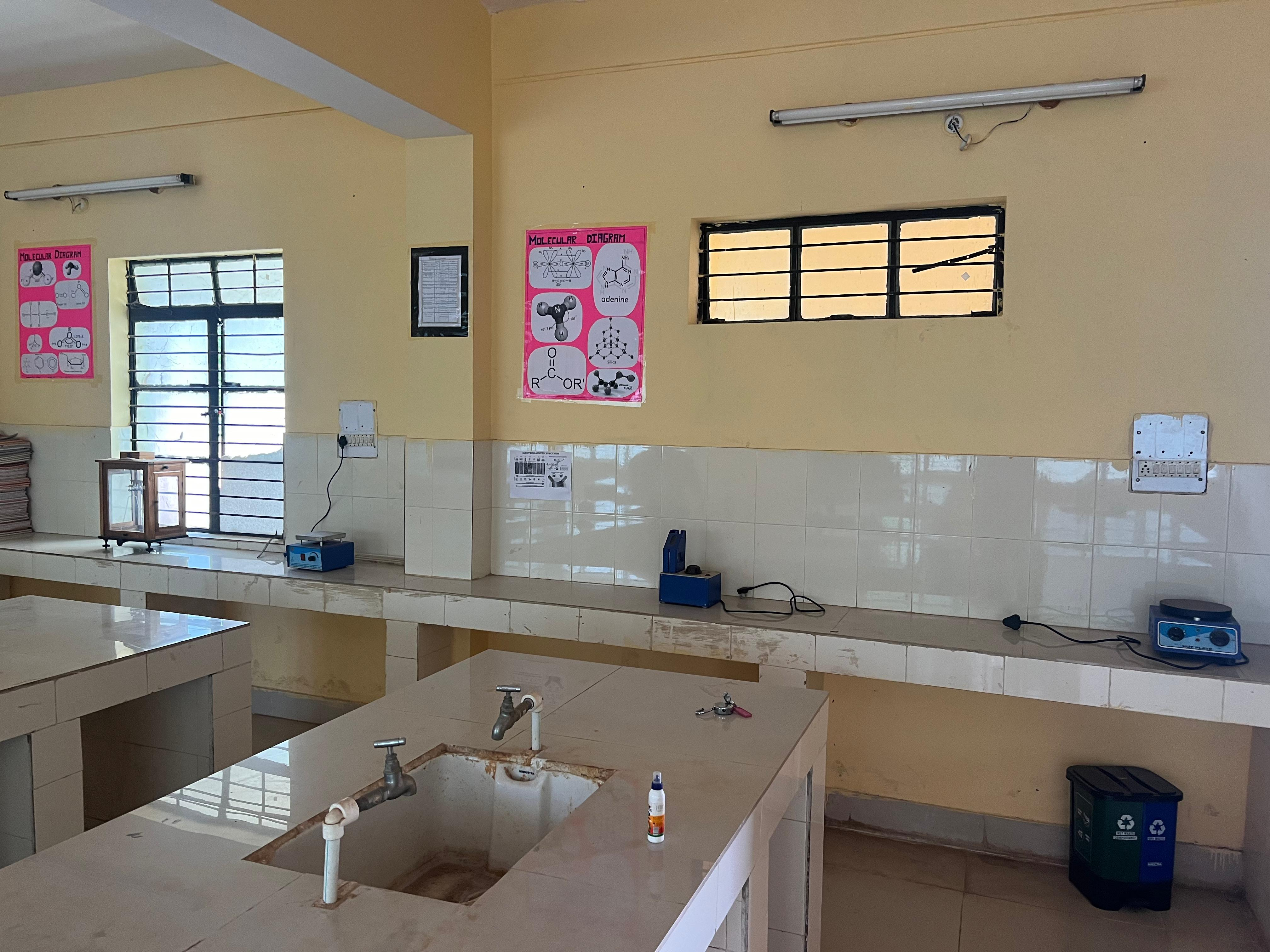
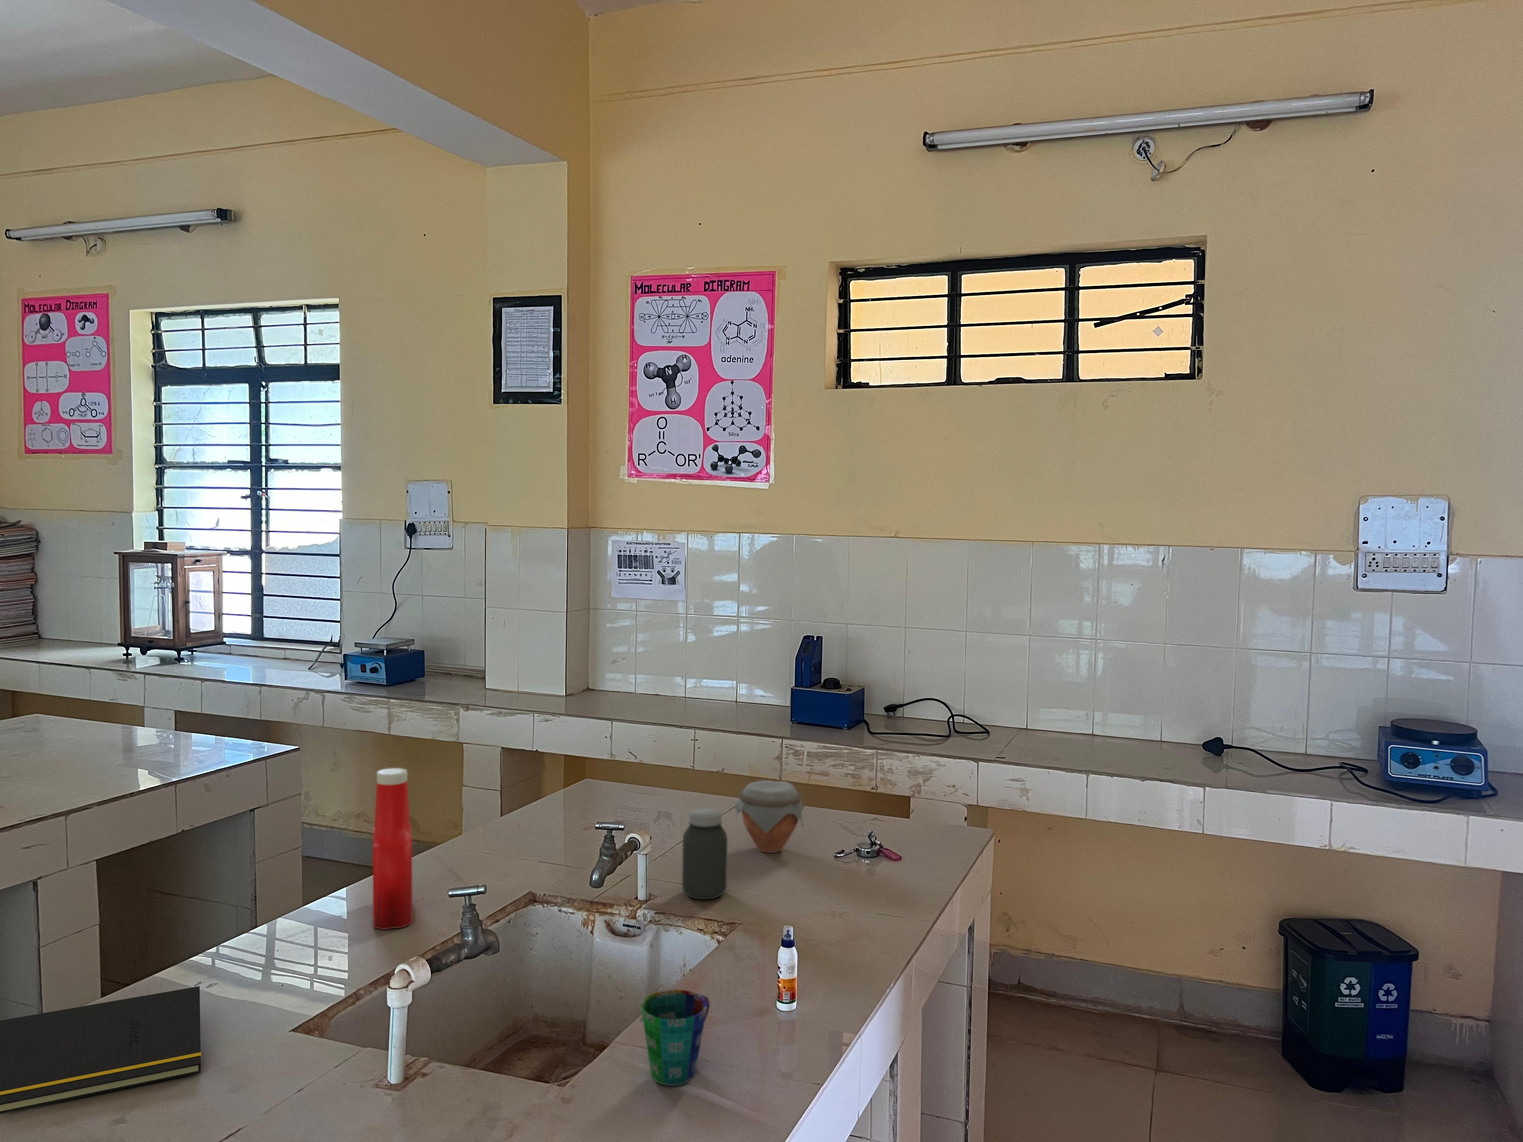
+ cup (680, 1035)
+ notepad (98, 1046)
+ jar (705, 853)
+ soap bottle (392, 842)
+ jar (771, 817)
